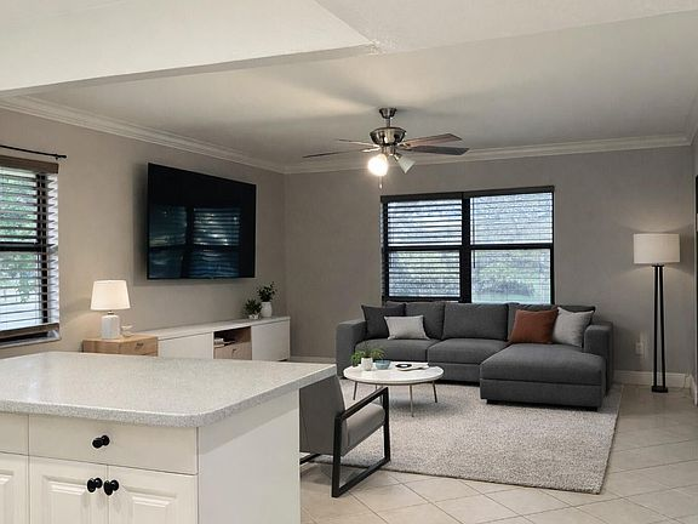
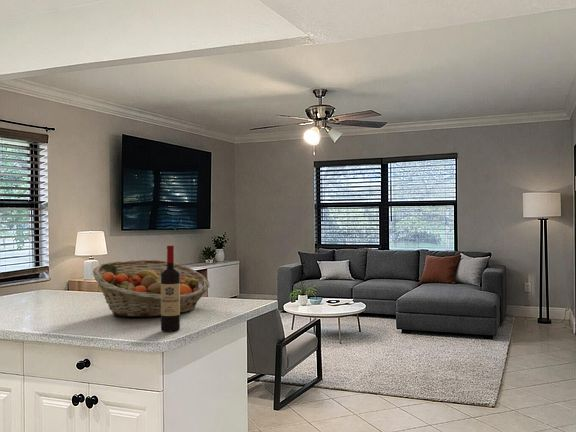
+ fruit basket (152, 286)
+ wine bottle (170, 287)
